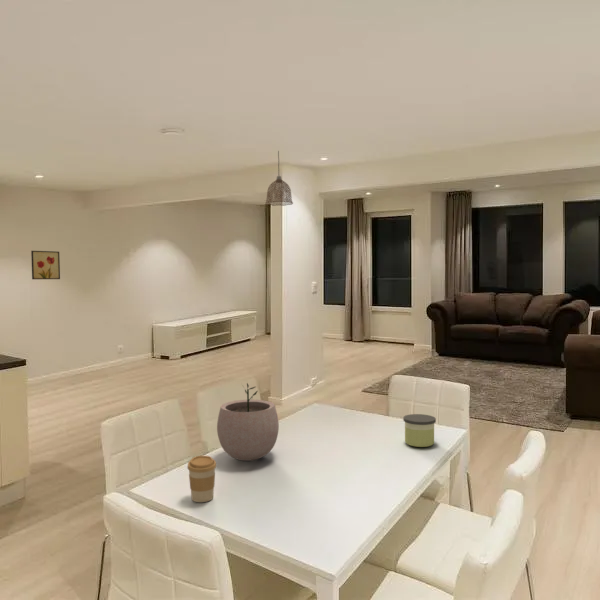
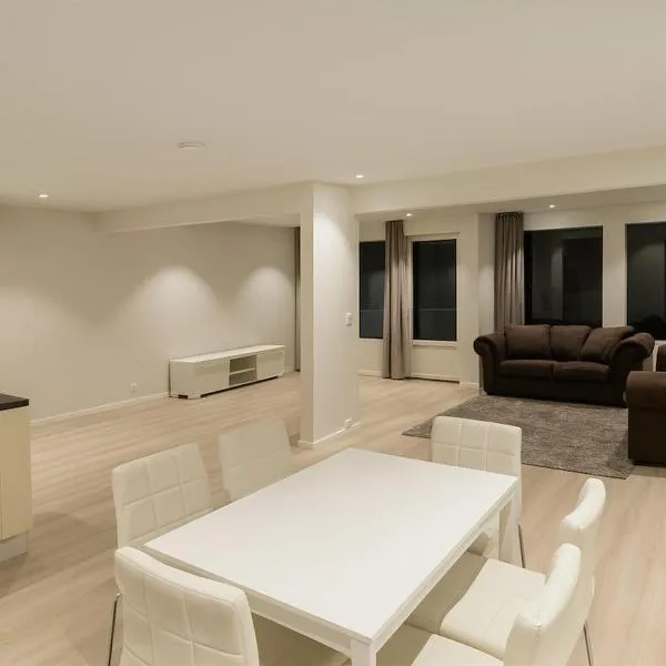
- candle (419, 430)
- wall art (45, 265)
- pendant lamp (278, 177)
- plant pot (247, 420)
- coffee cup (202, 478)
